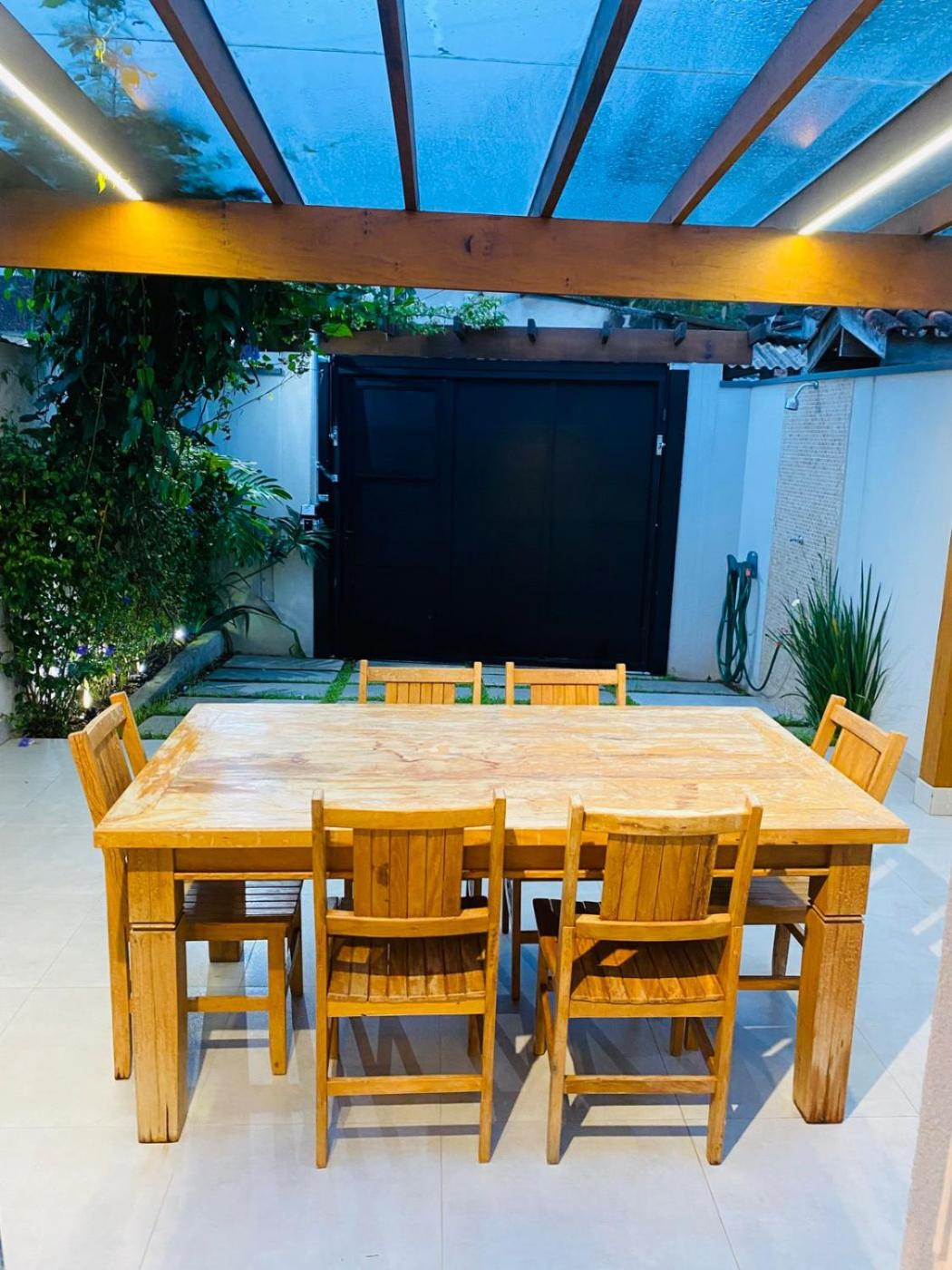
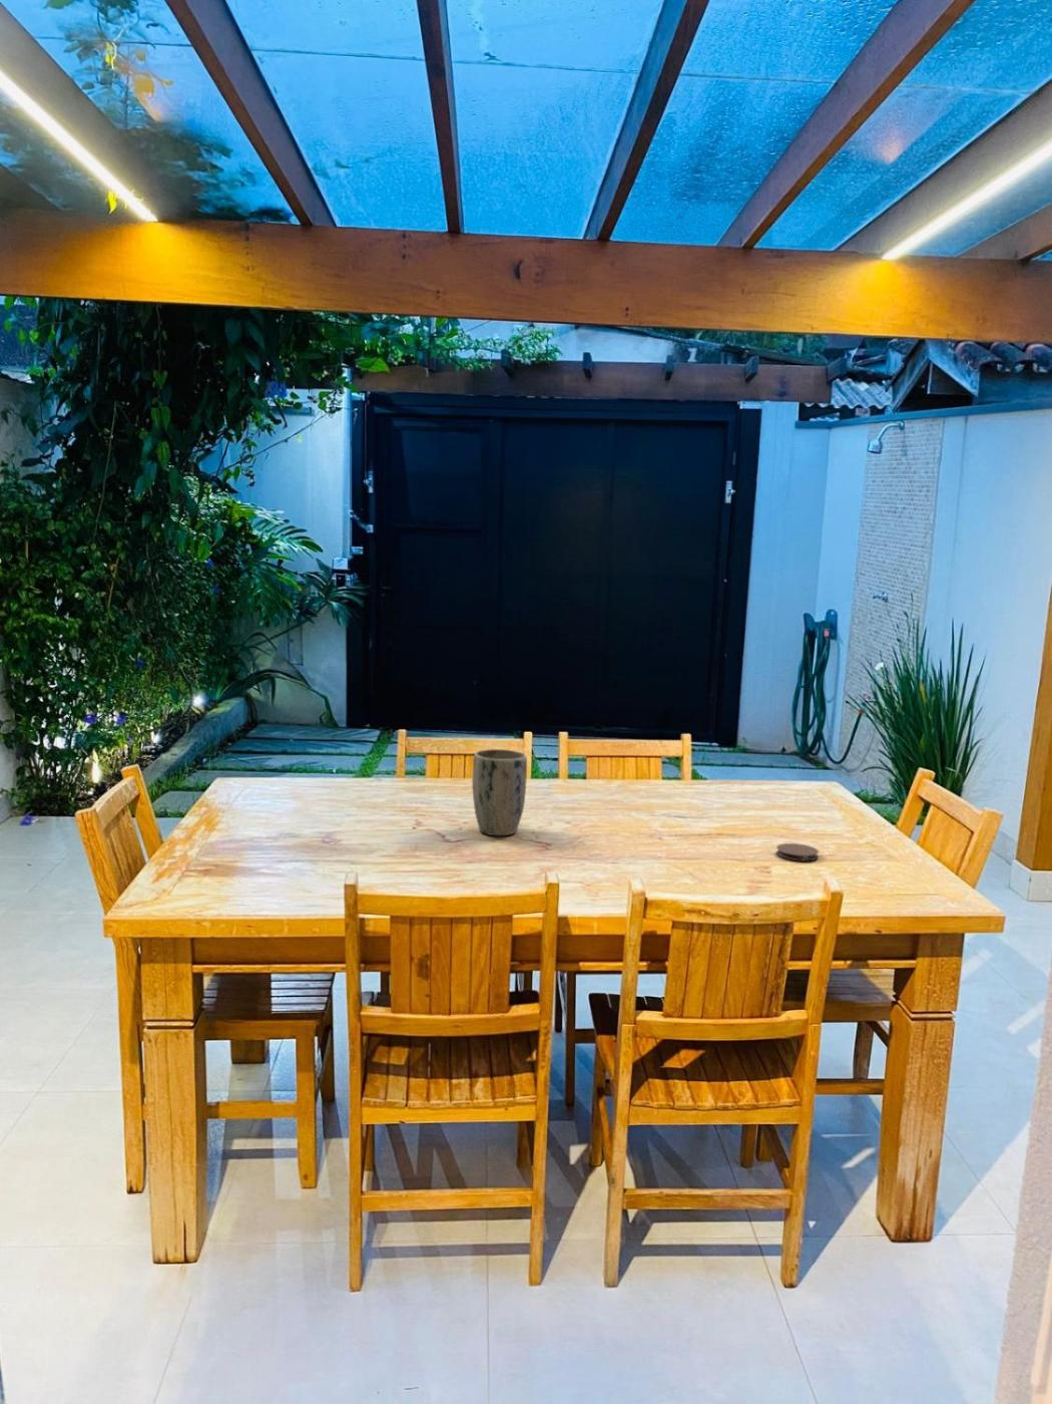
+ plant pot (498, 793)
+ coaster (797, 851)
